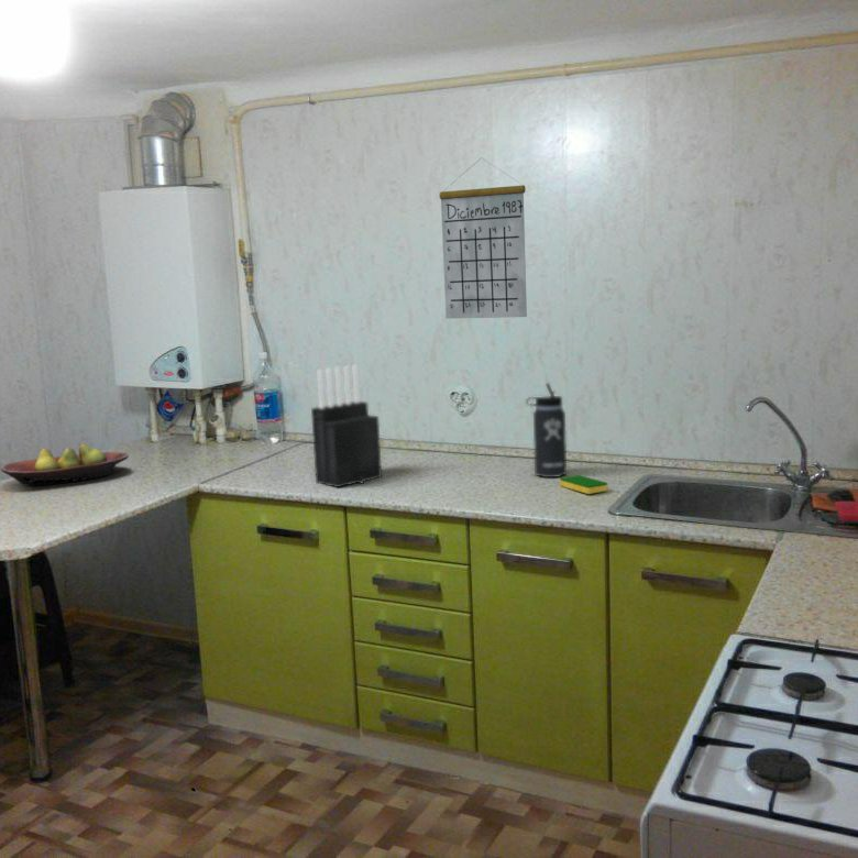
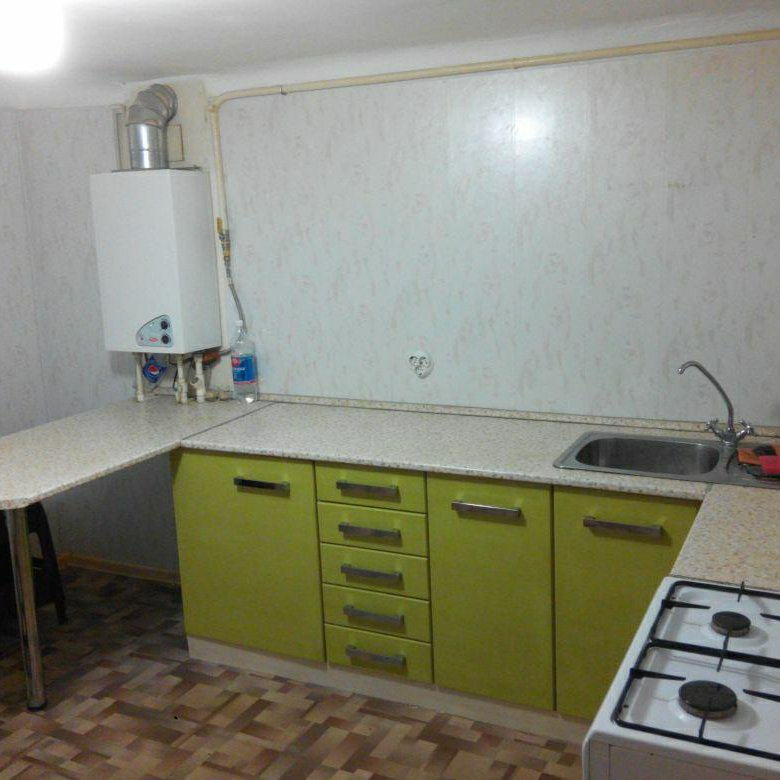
- calendar (483, 238)
- thermos bottle (546, 429)
- knife block (348, 425)
- dish sponge (583, 484)
- fruit bowl (65, 462)
